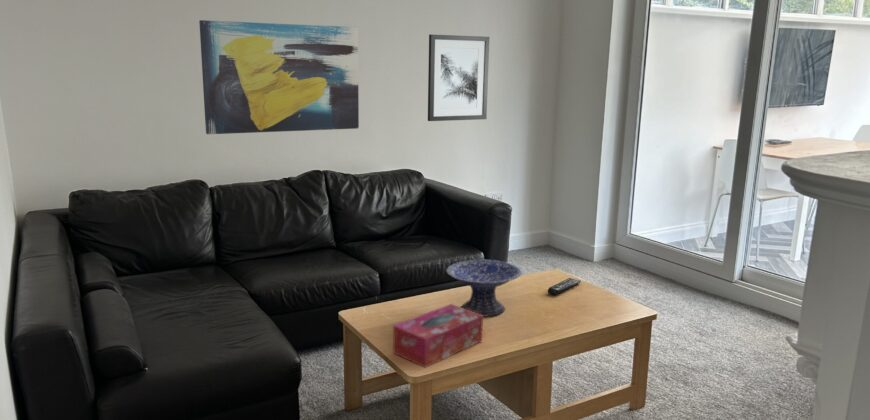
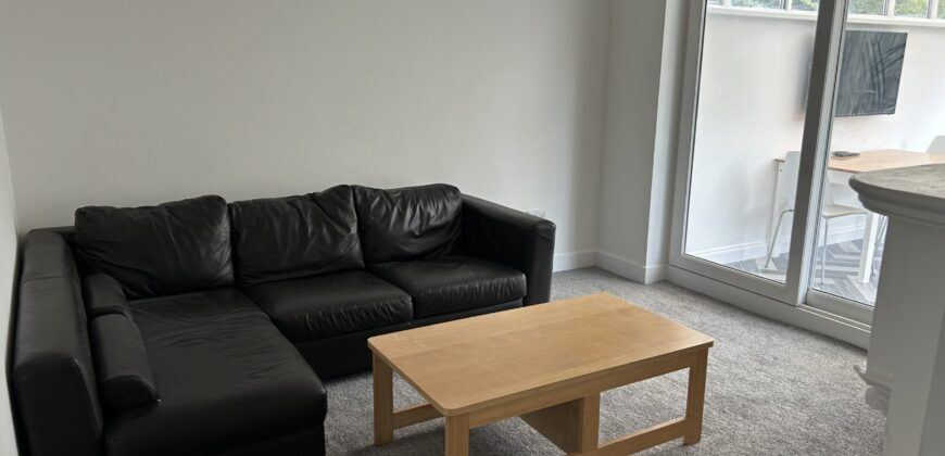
- wall art (284, 78)
- wall art (458, 78)
- tissue box (438, 333)
- decorative bowl (483, 289)
- remote control (564, 285)
